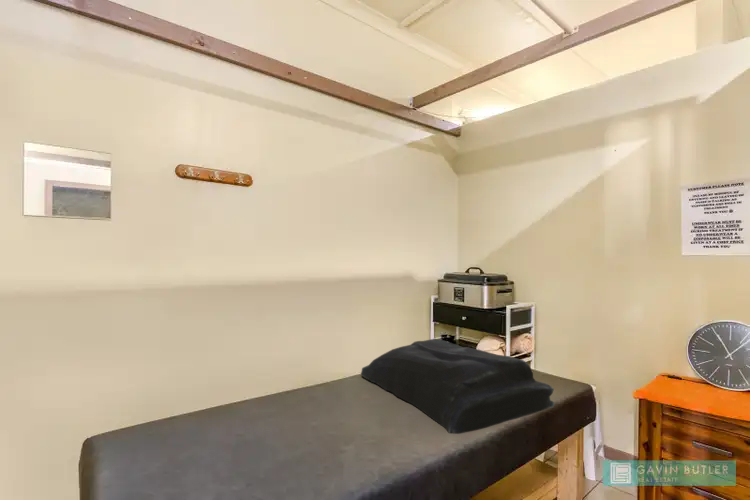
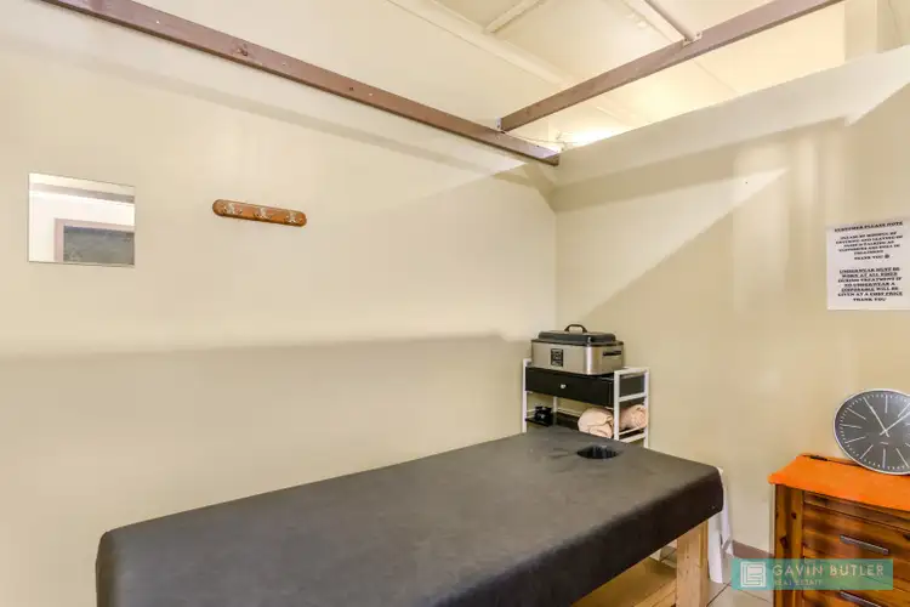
- blanket (446, 366)
